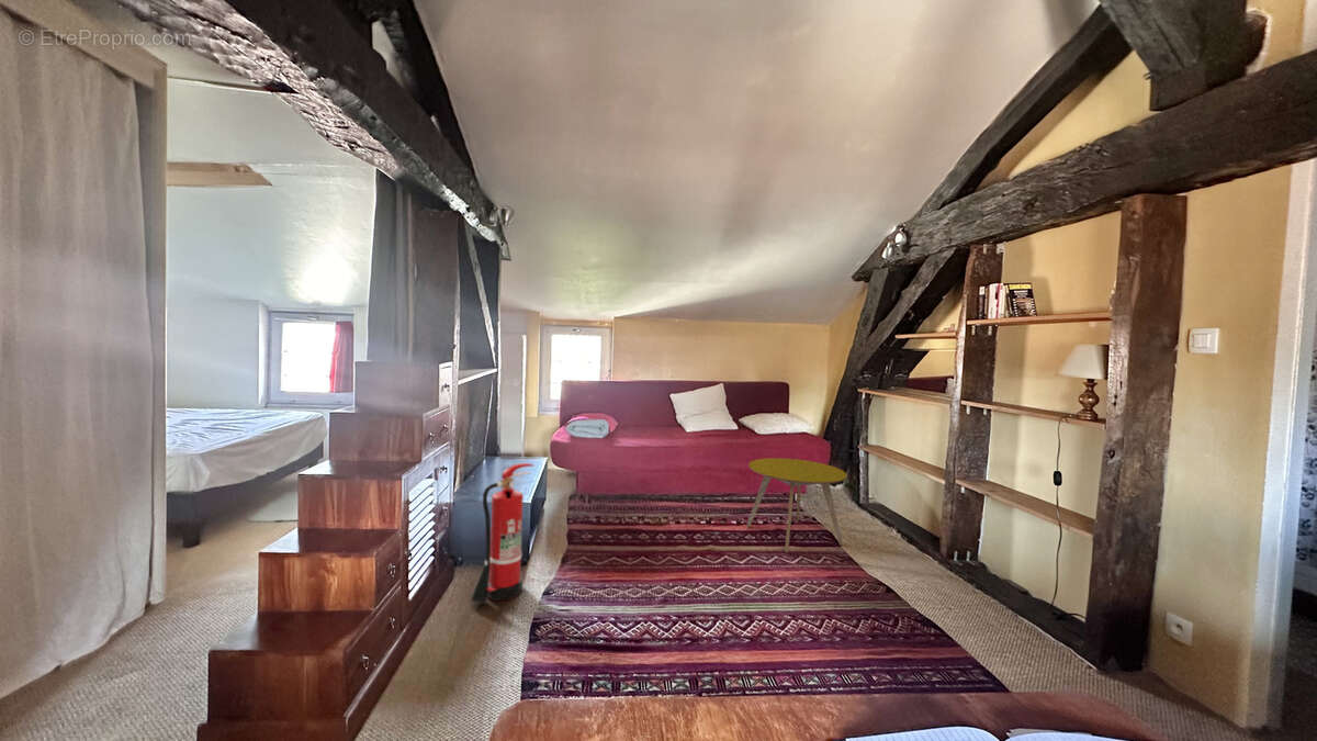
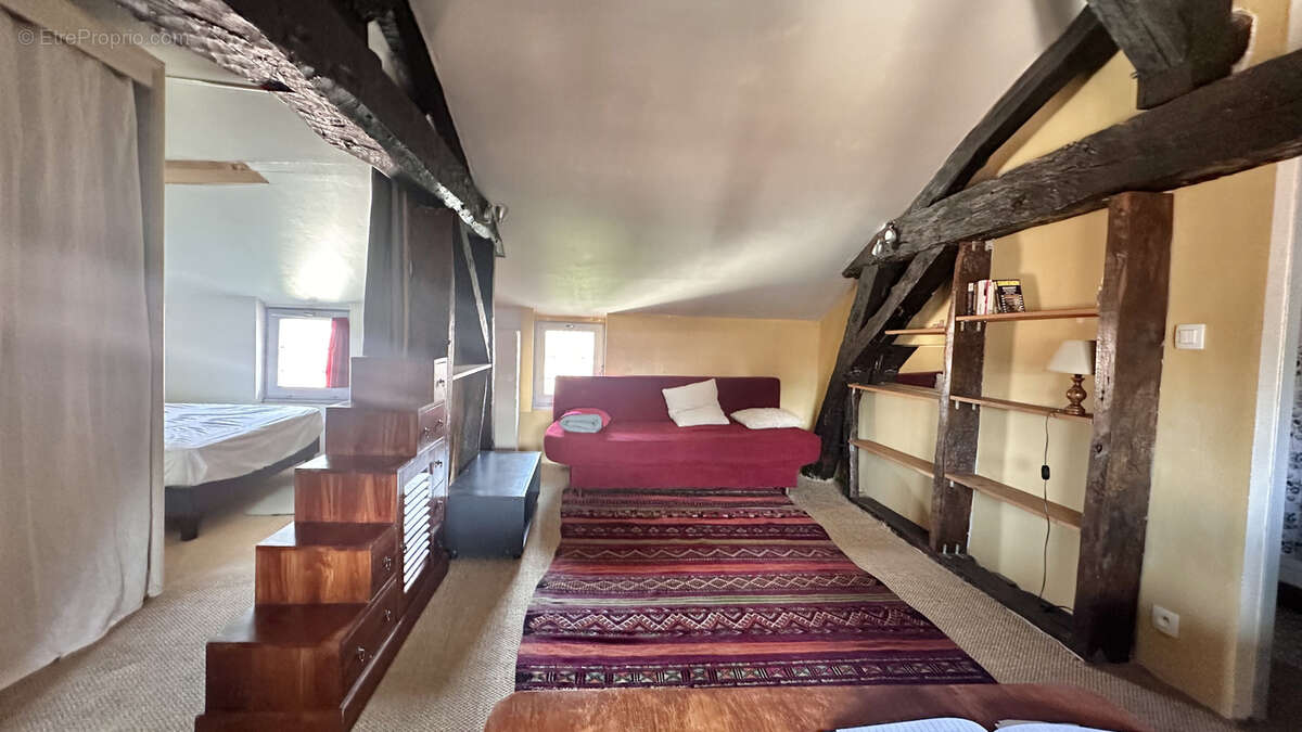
- fire extinguisher (504, 530)
- side table (792, 499)
